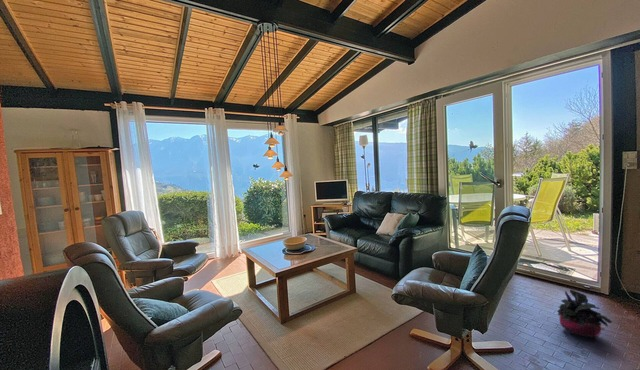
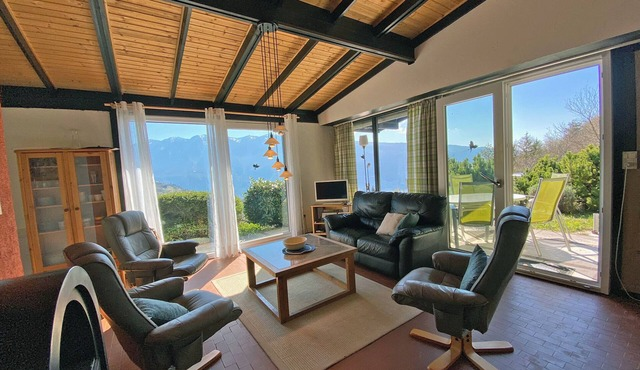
- potted plant (581, 311)
